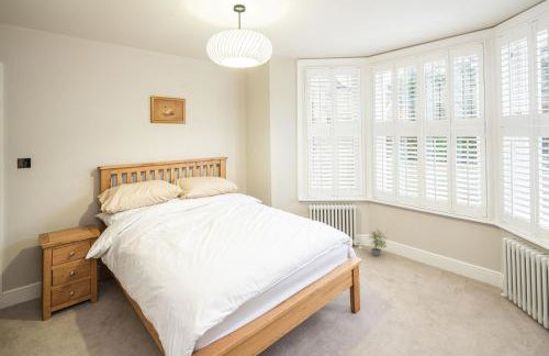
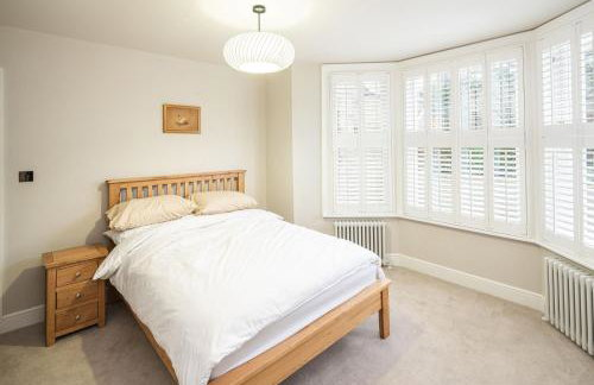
- potted plant (378, 241)
